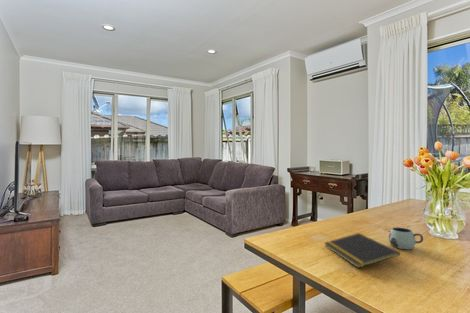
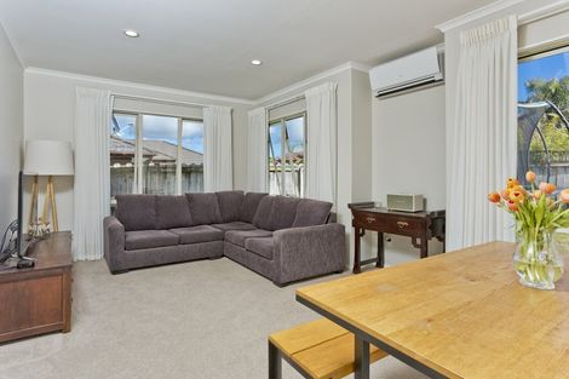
- mug (405, 238)
- notepad (358, 248)
